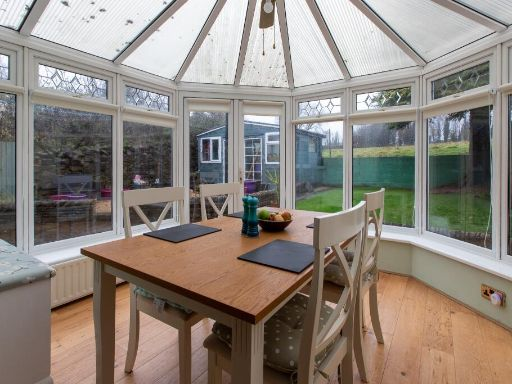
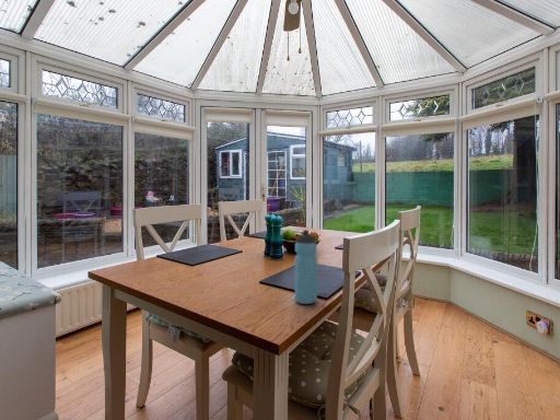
+ water bottle (305, 266)
